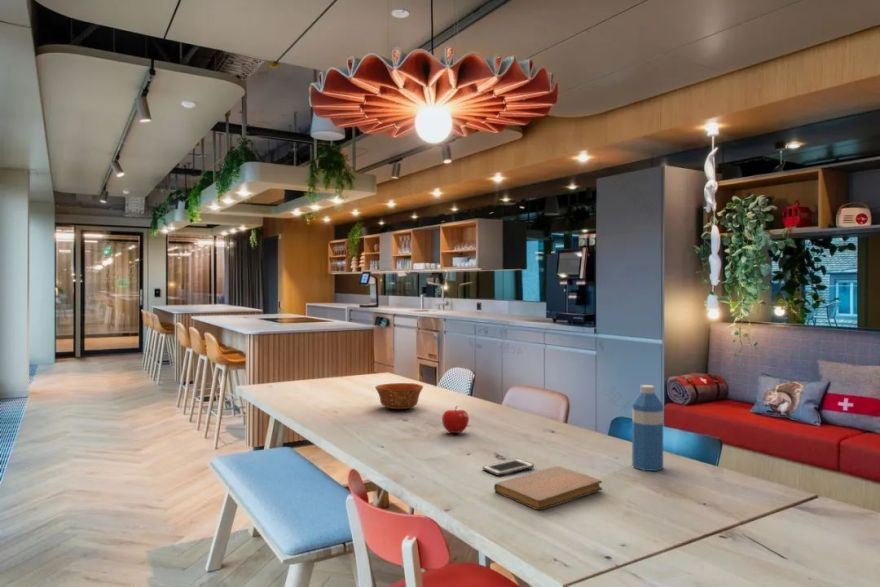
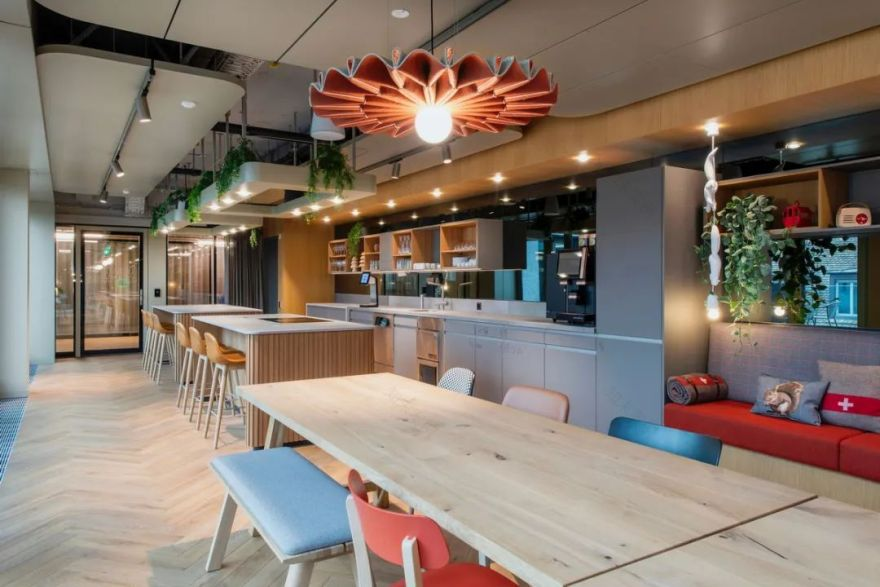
- fruit (455, 419)
- notebook (548, 485)
- water bottle (647, 426)
- cell phone (508, 467)
- bowl (399, 397)
